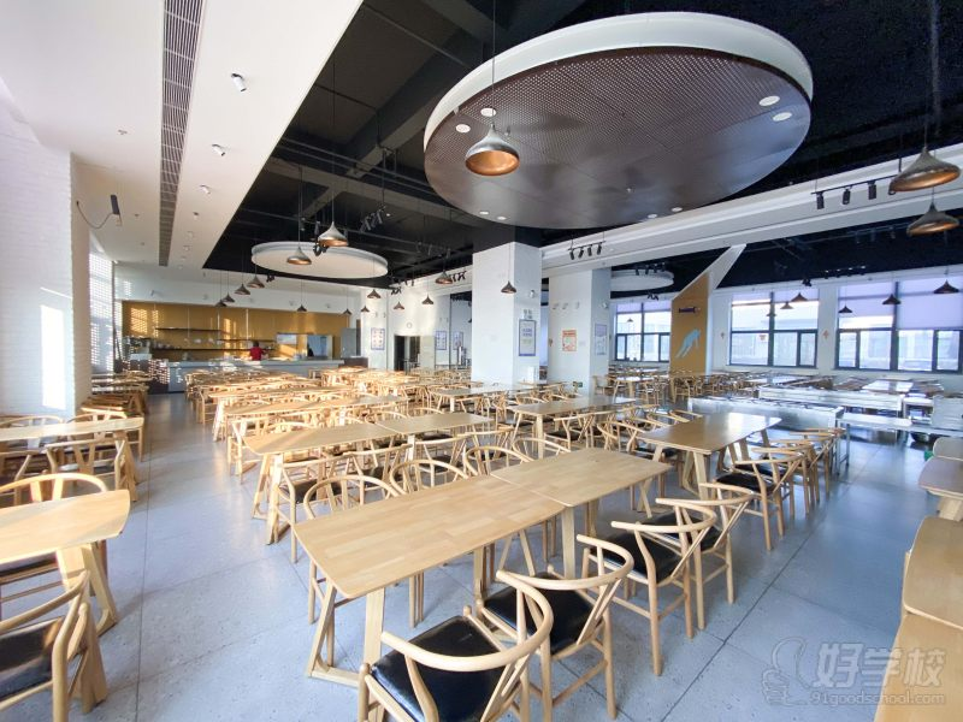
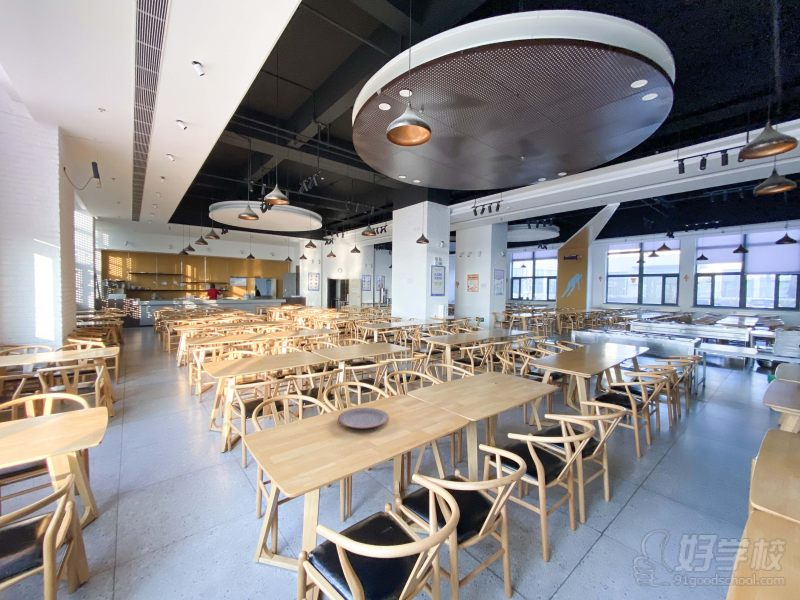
+ plate (363, 419)
